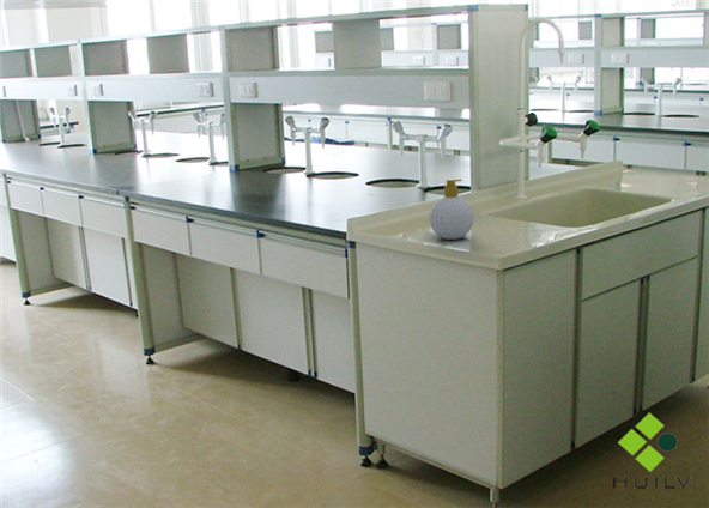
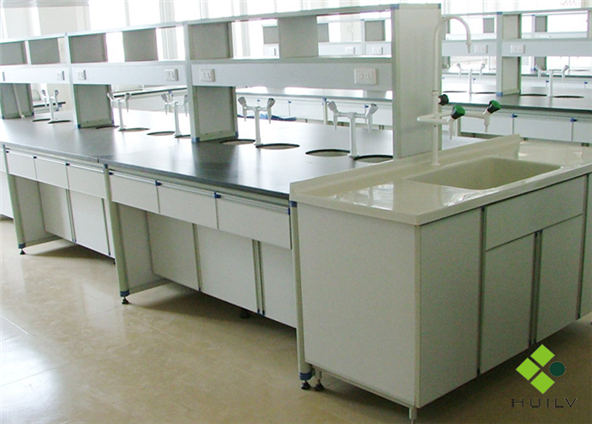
- soap bottle (450, 208)
